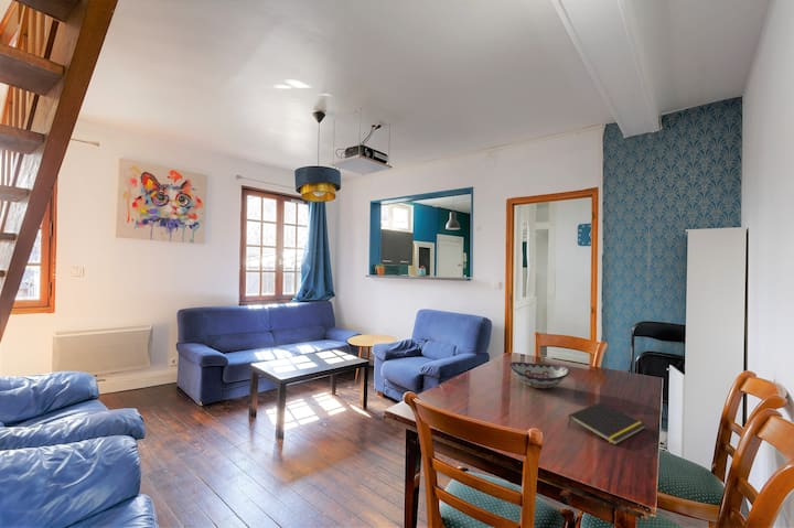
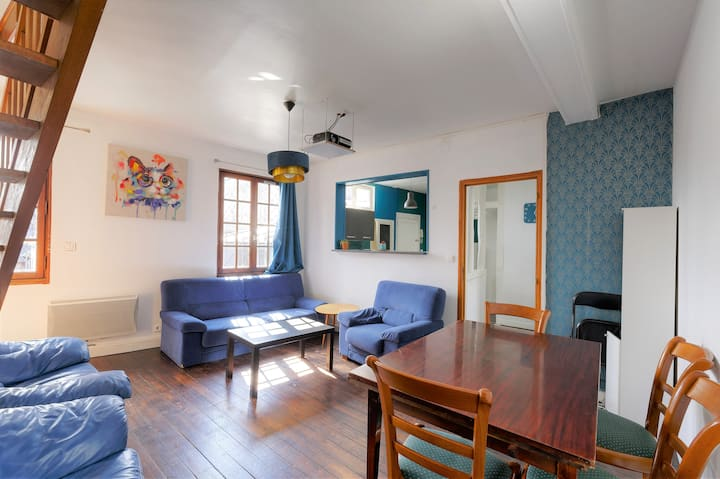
- decorative bowl (538, 376)
- notepad (607, 421)
